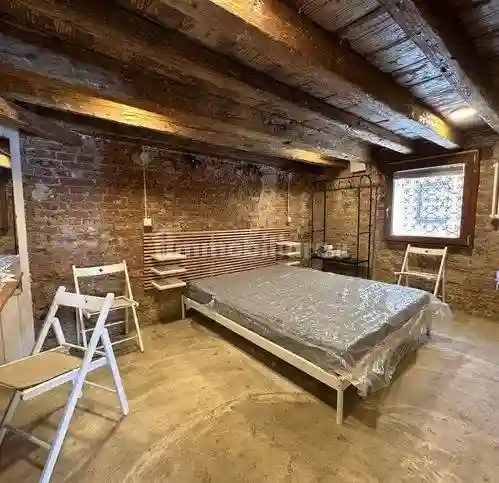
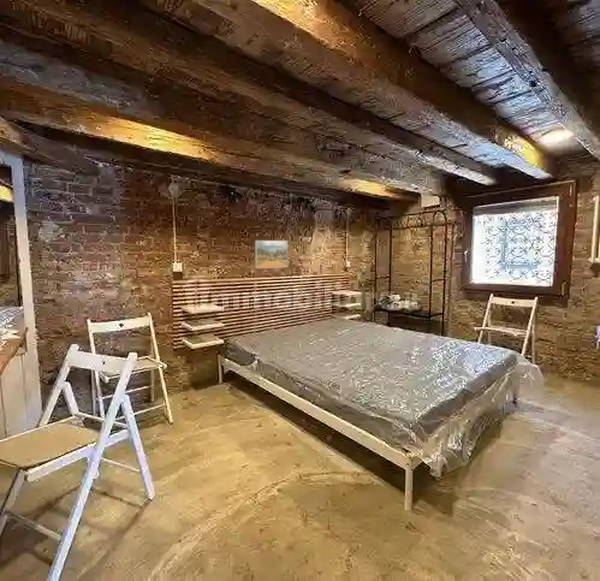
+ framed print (271, 254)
